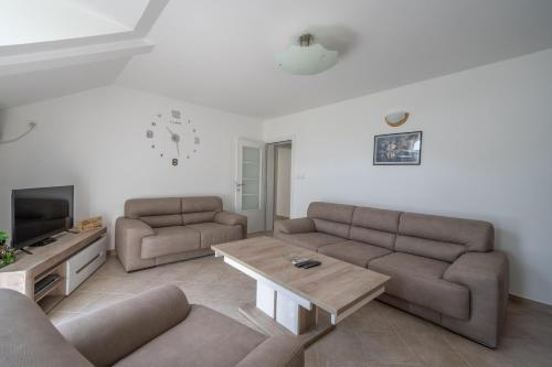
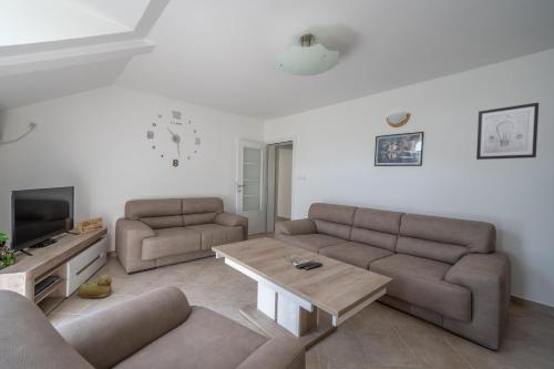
+ rubber duck (94, 285)
+ wall art (505, 133)
